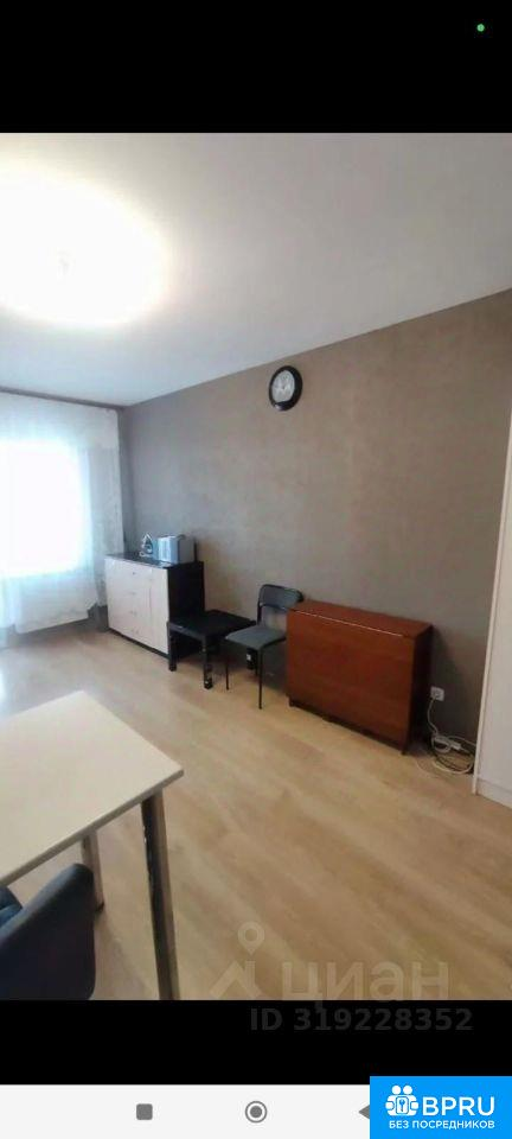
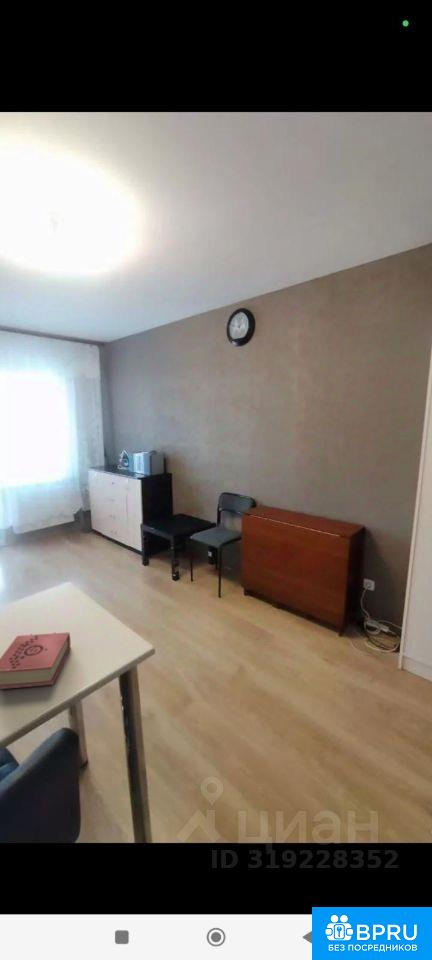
+ book (34, 657)
